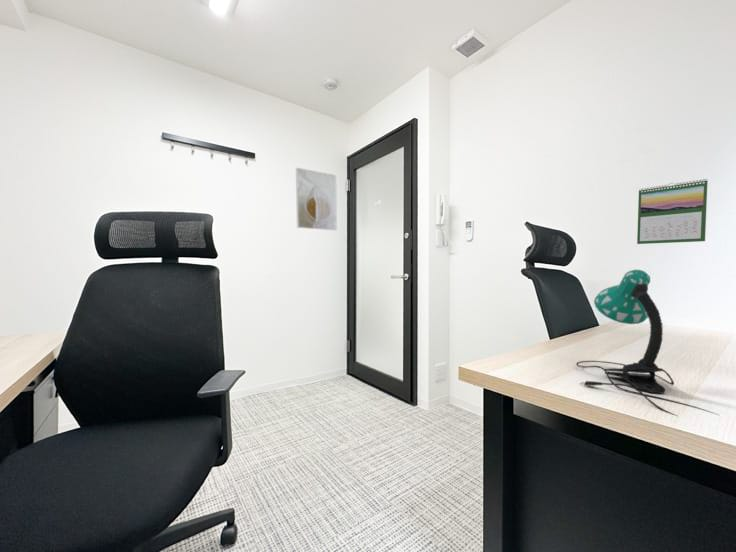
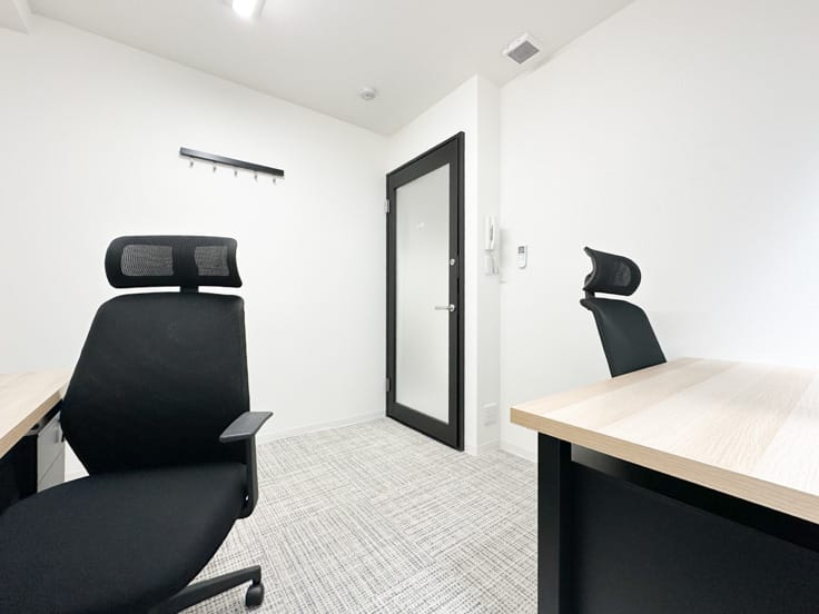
- calendar (670, 213)
- desk lamp (631, 323)
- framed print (317, 200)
